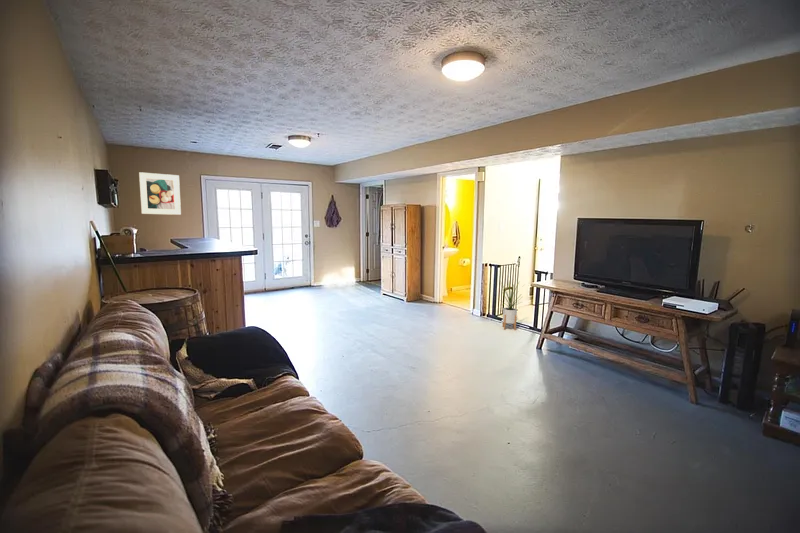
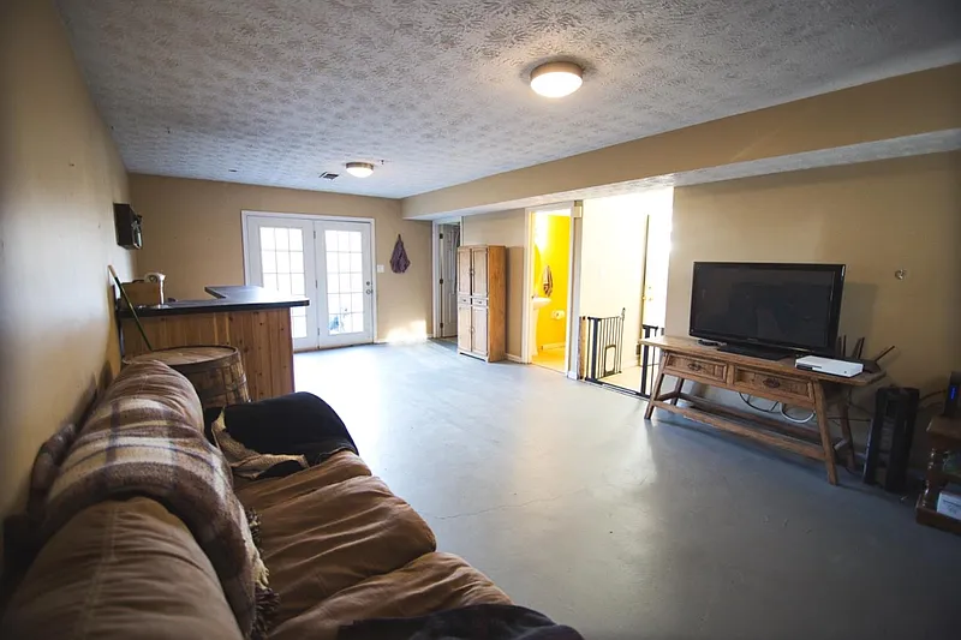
- house plant (511, 302)
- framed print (160, 194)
